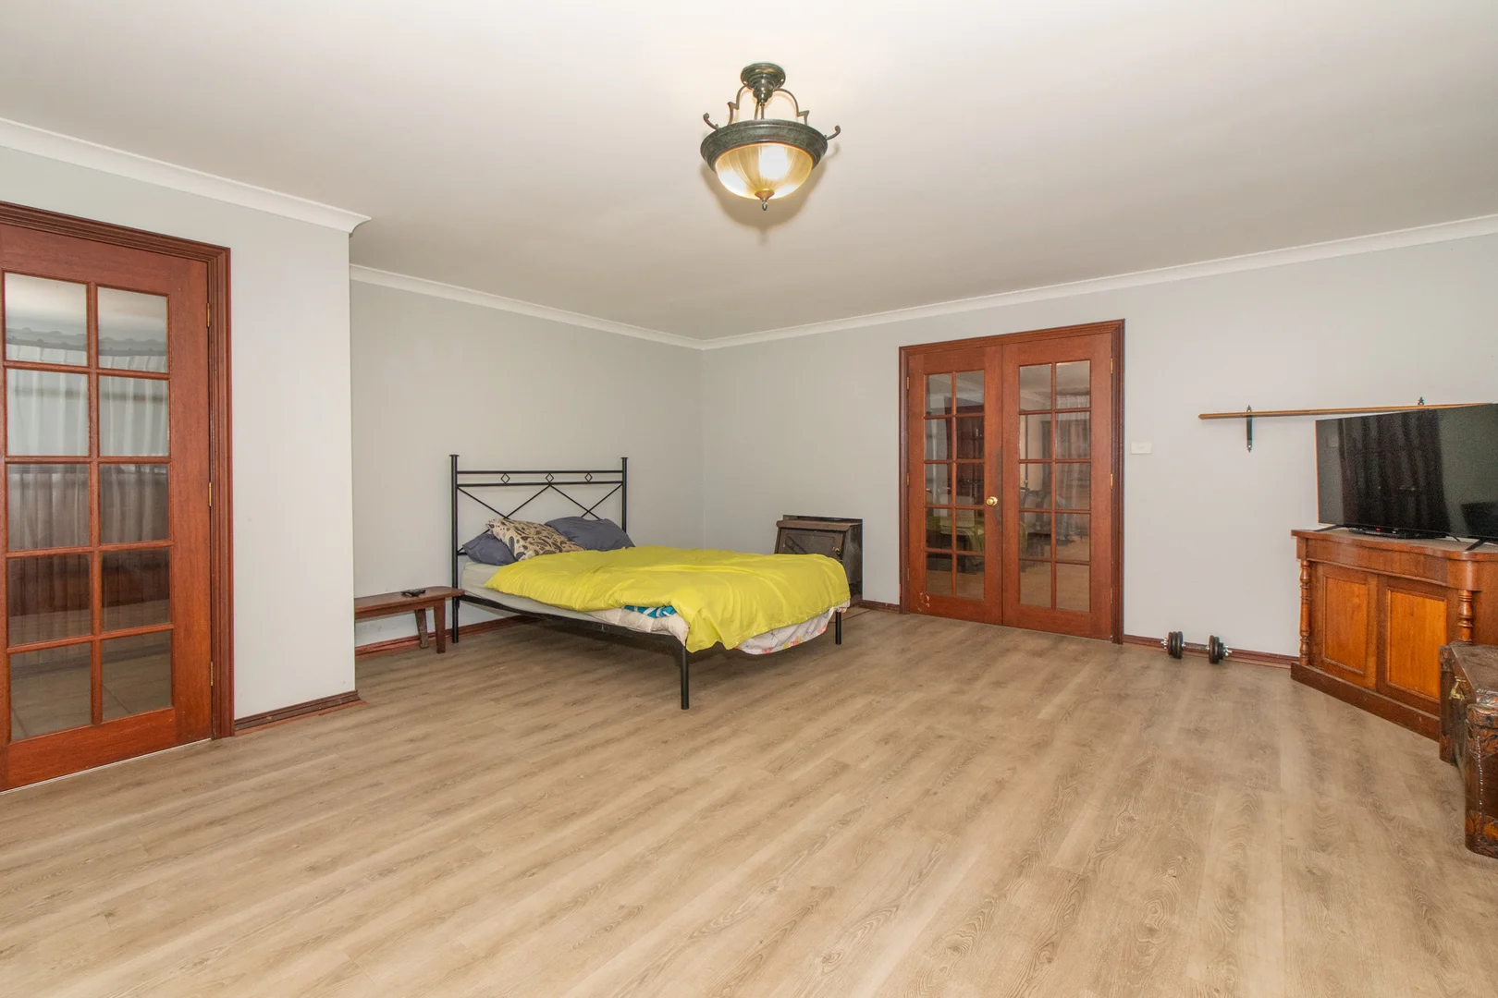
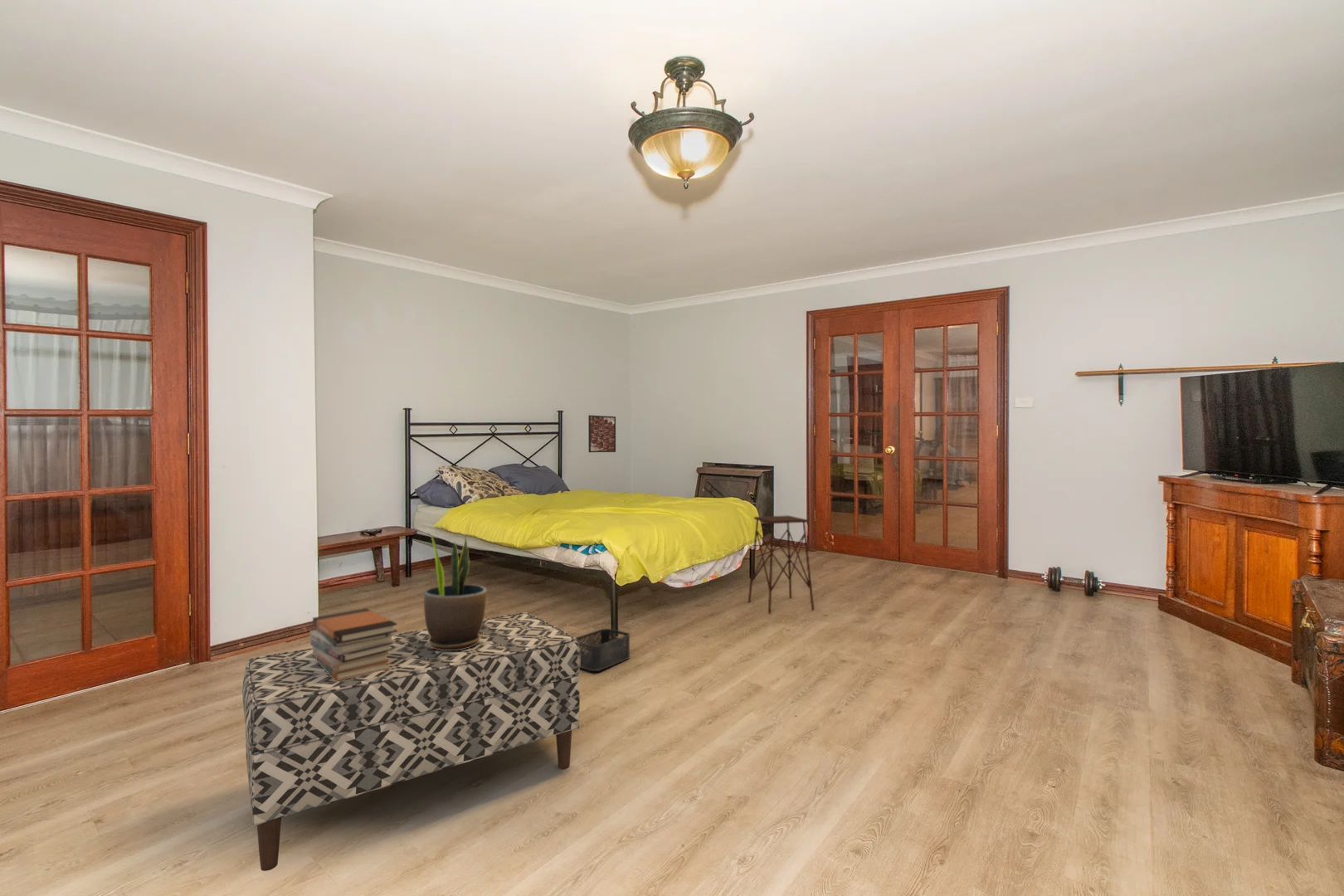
+ potted plant (455, 587)
+ side table (779, 562)
+ storage bin (601, 649)
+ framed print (602, 434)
+ book stack (352, 641)
+ bench (421, 716)
